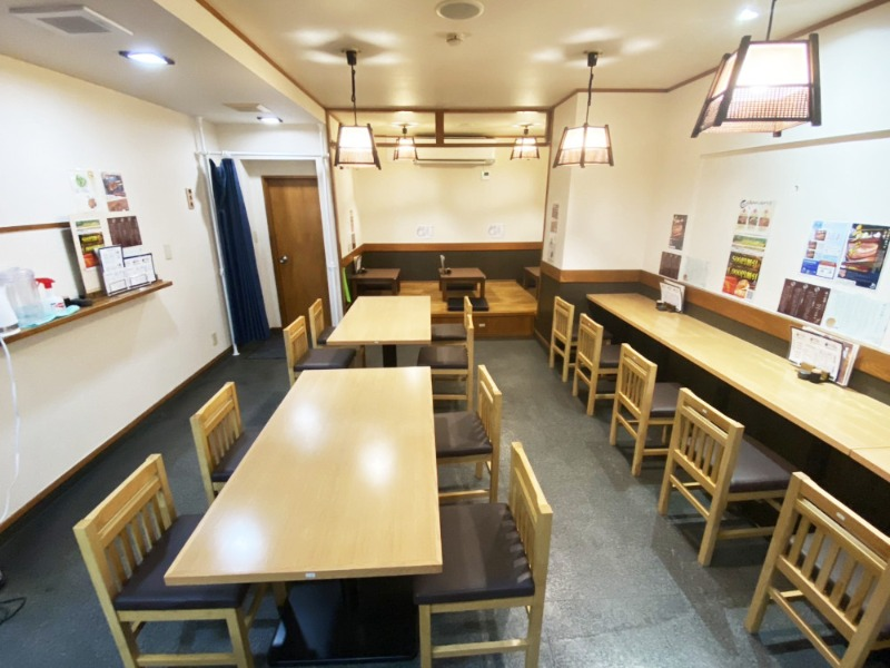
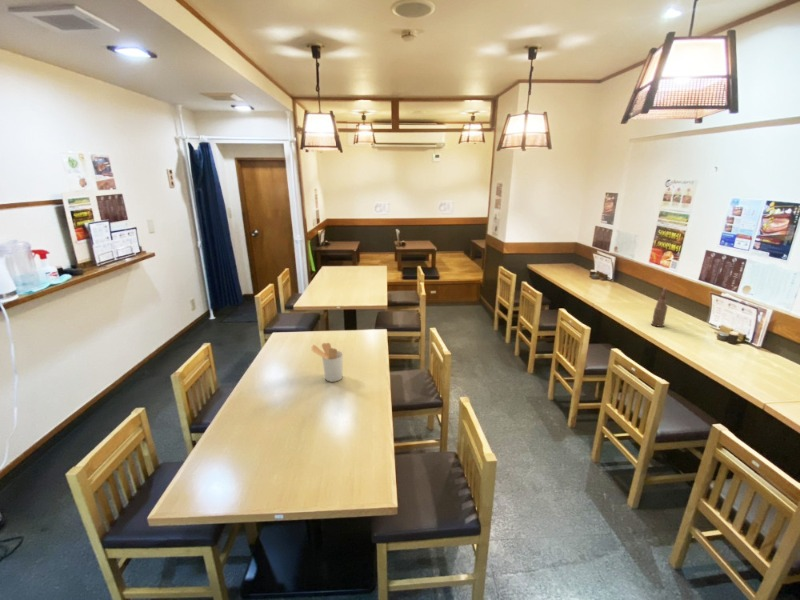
+ utensil holder (327, 361)
+ bottle (661, 306)
